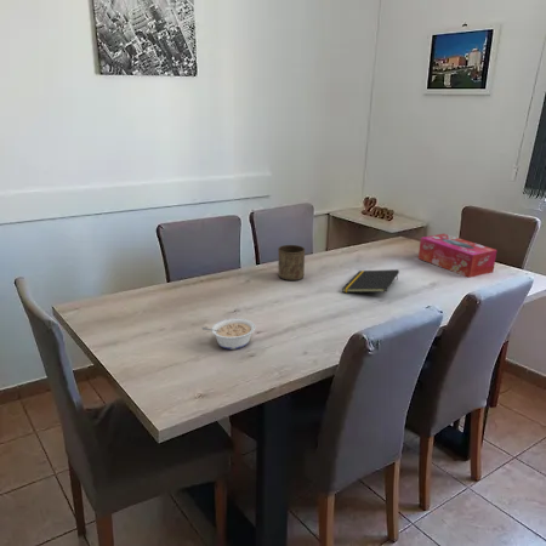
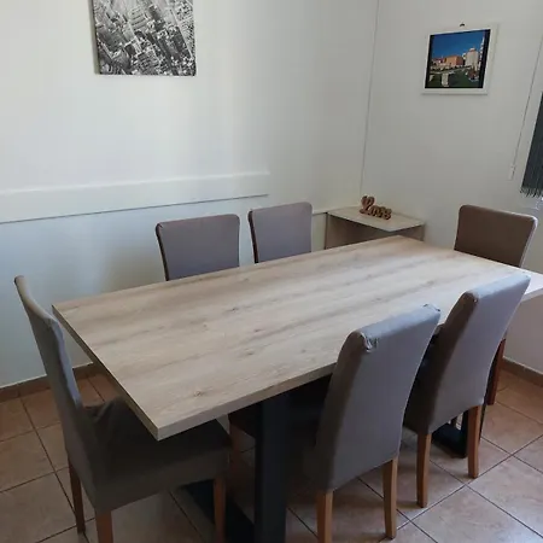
- legume (232, 334)
- tissue box (455, 254)
- cup (290, 262)
- notepad (370, 280)
